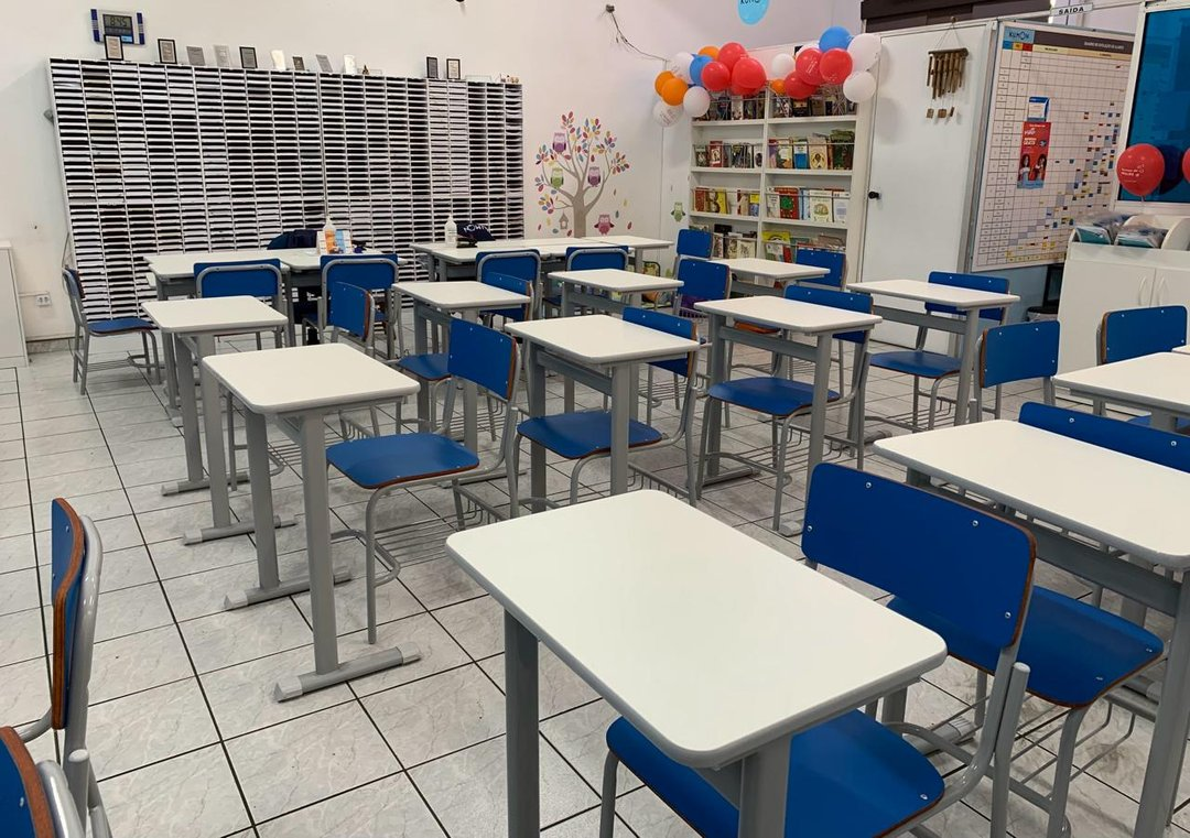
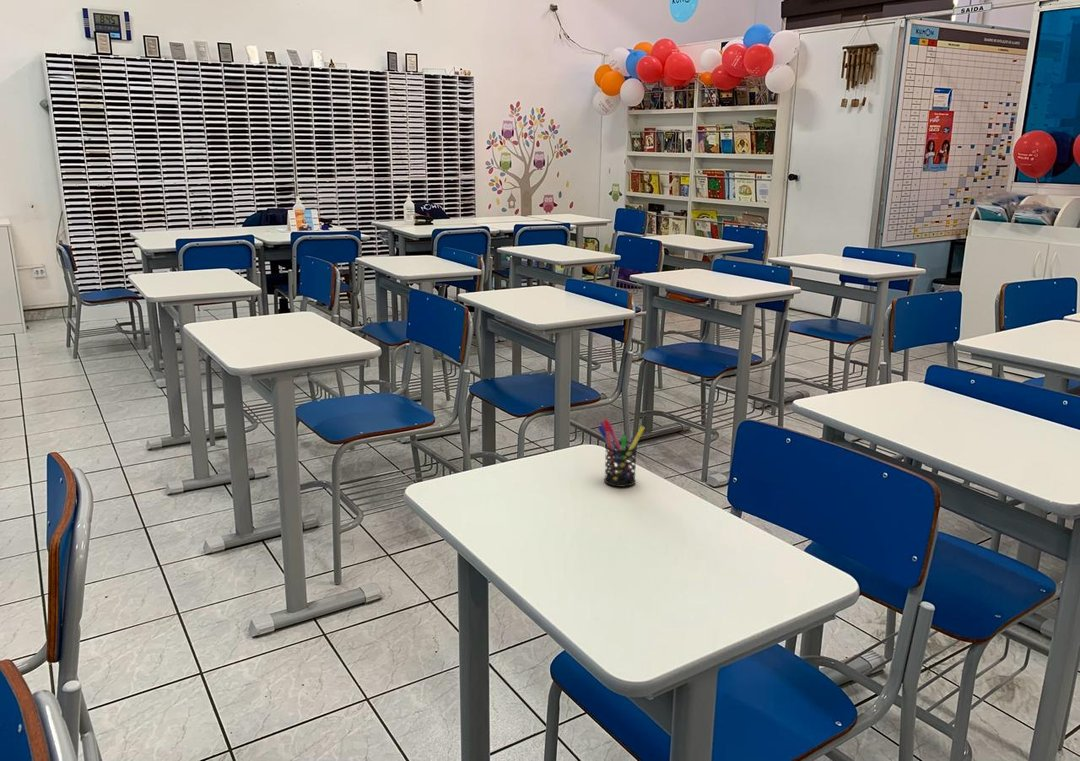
+ pen holder (619, 451)
